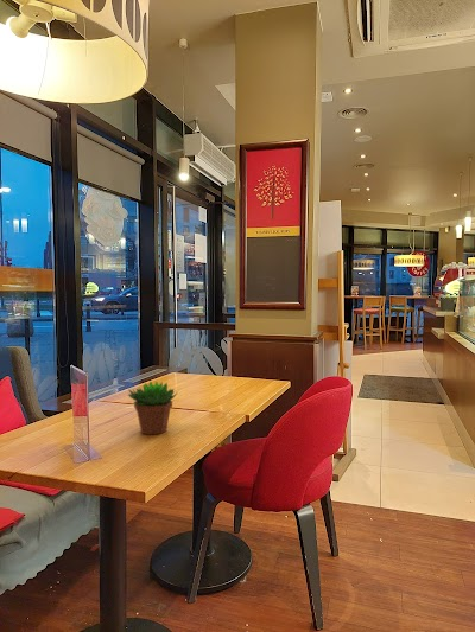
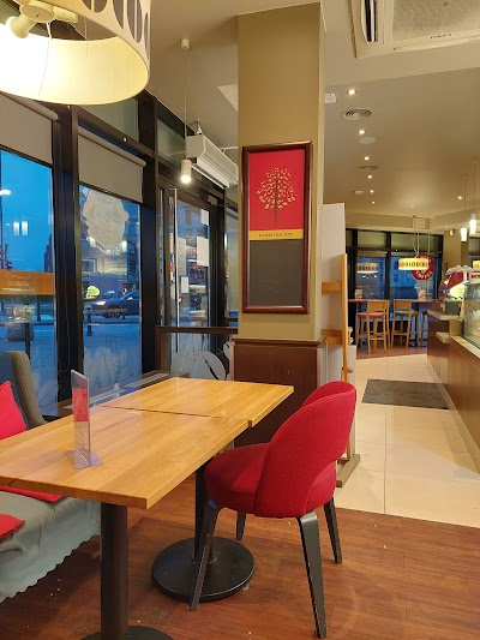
- succulent plant (152, 406)
